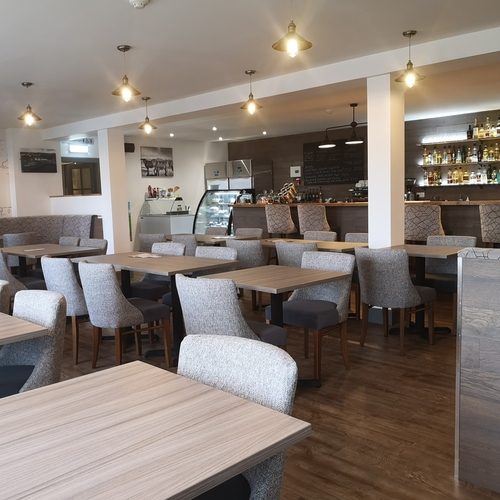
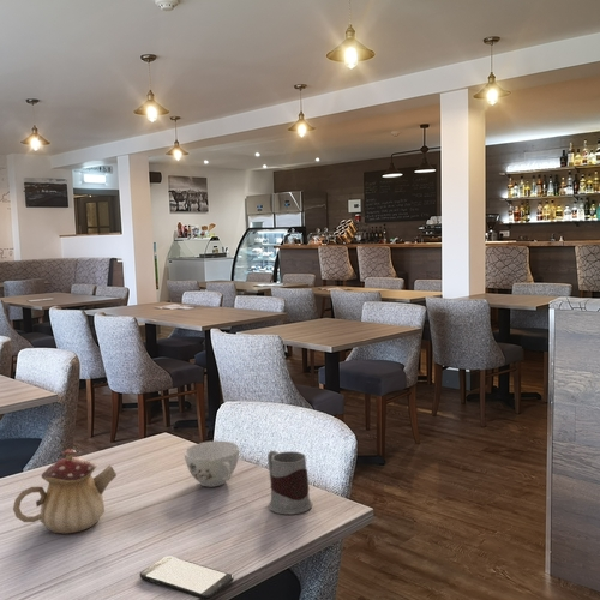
+ teapot (66, 486)
+ teacup (214, 467)
+ mug (284, 479)
+ smartphone (186, 576)
